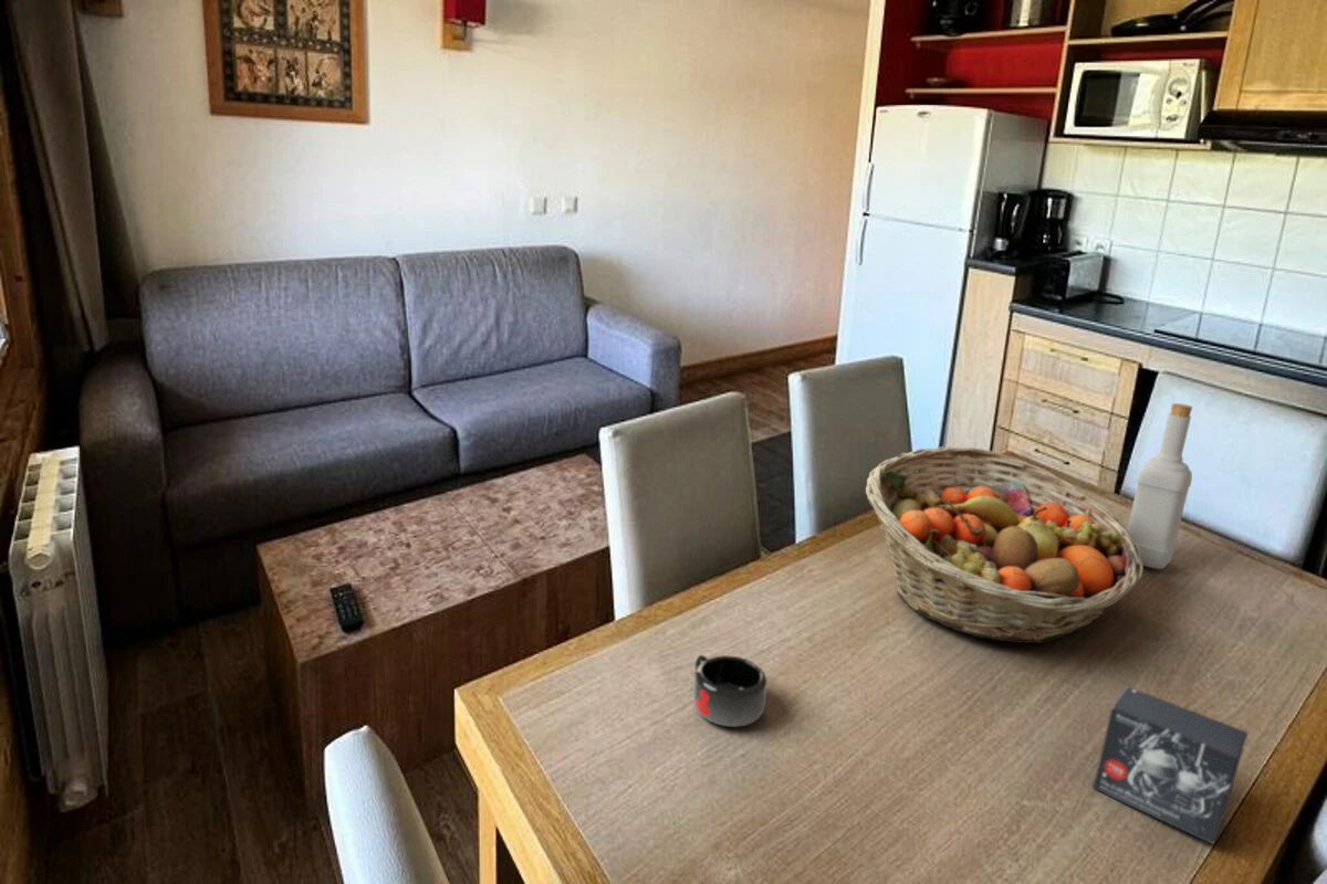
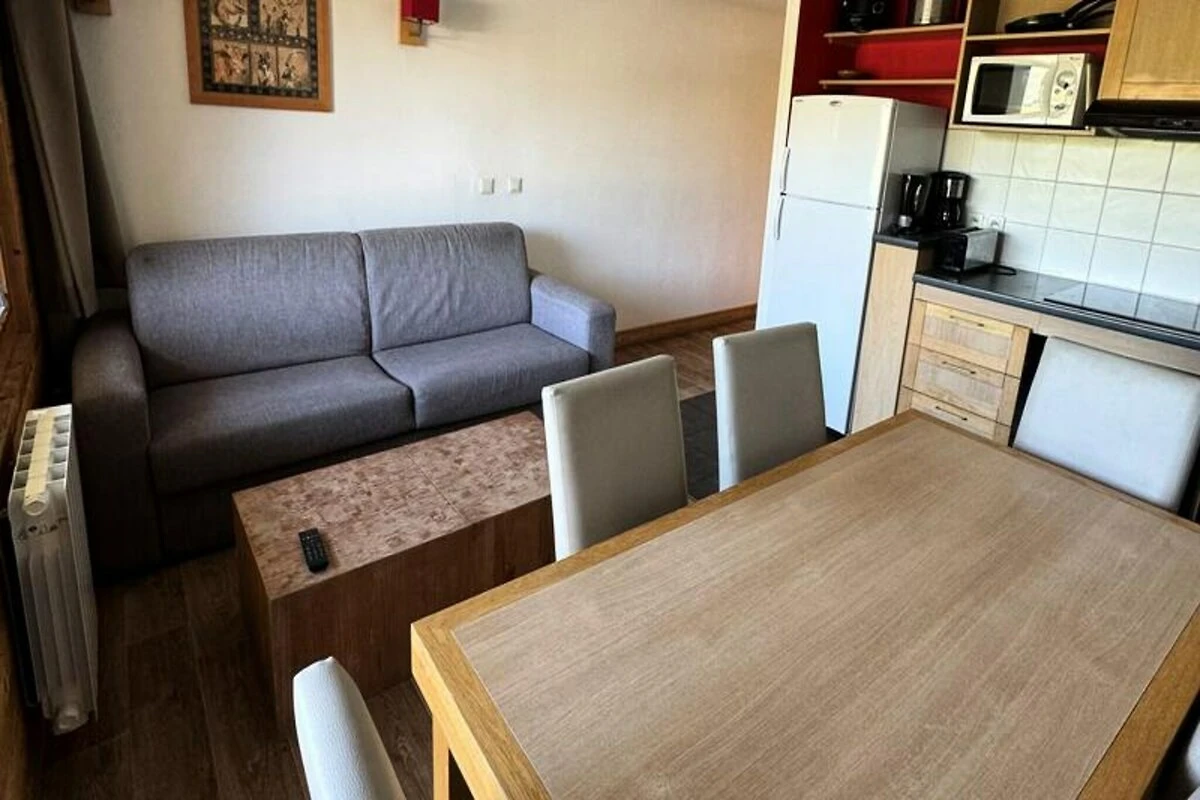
- fruit basket (997, 538)
- small box (1167, 760)
- bottle (1162, 485)
- mug (723, 685)
